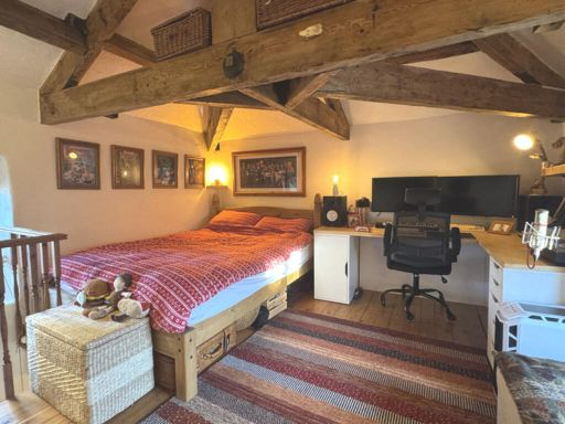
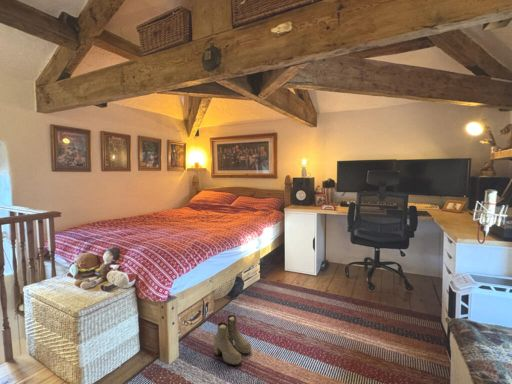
+ boots (232, 337)
